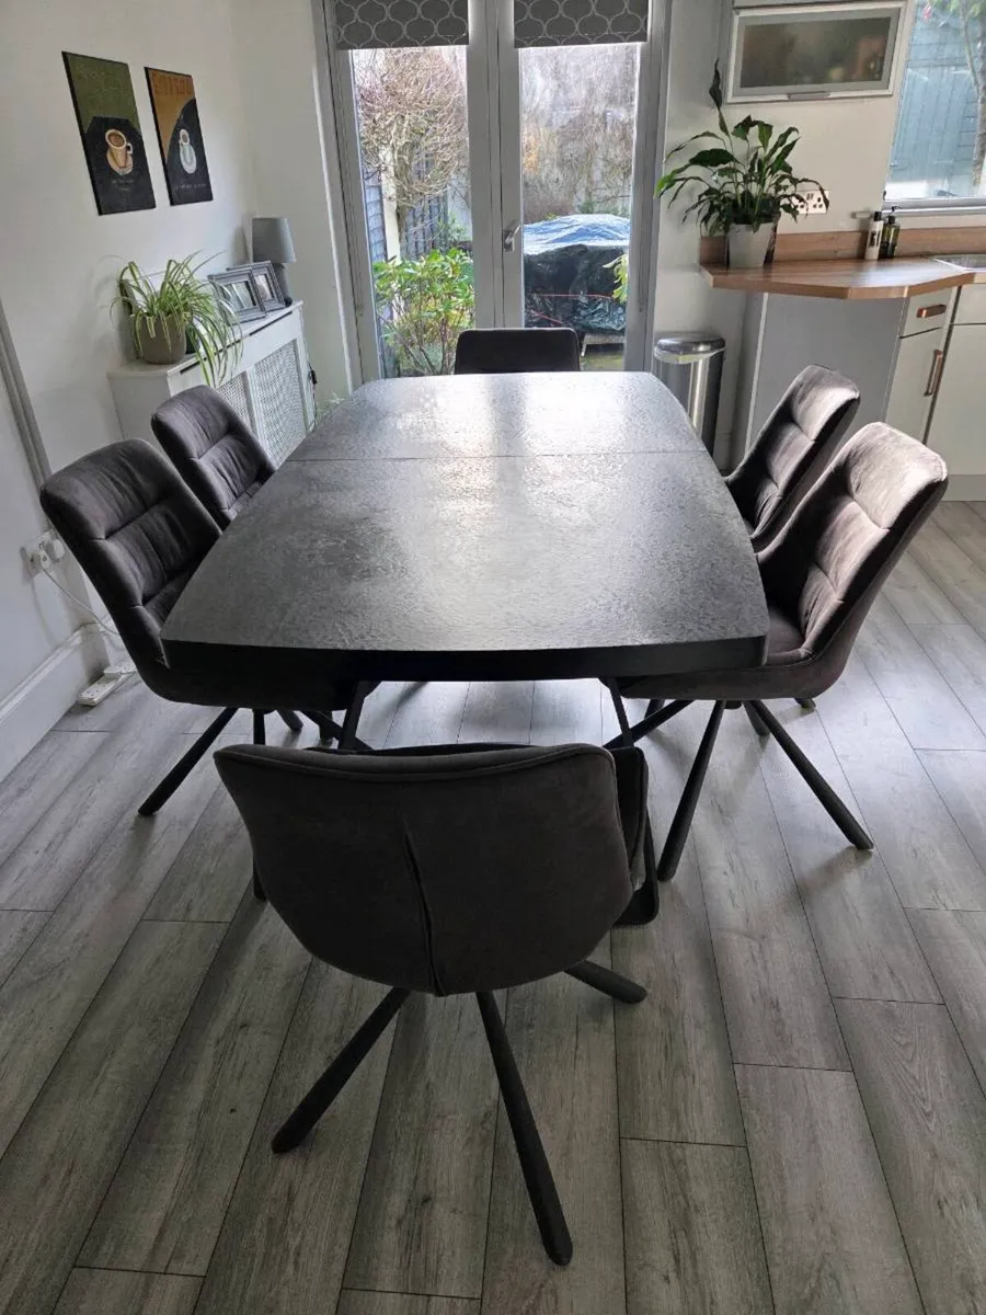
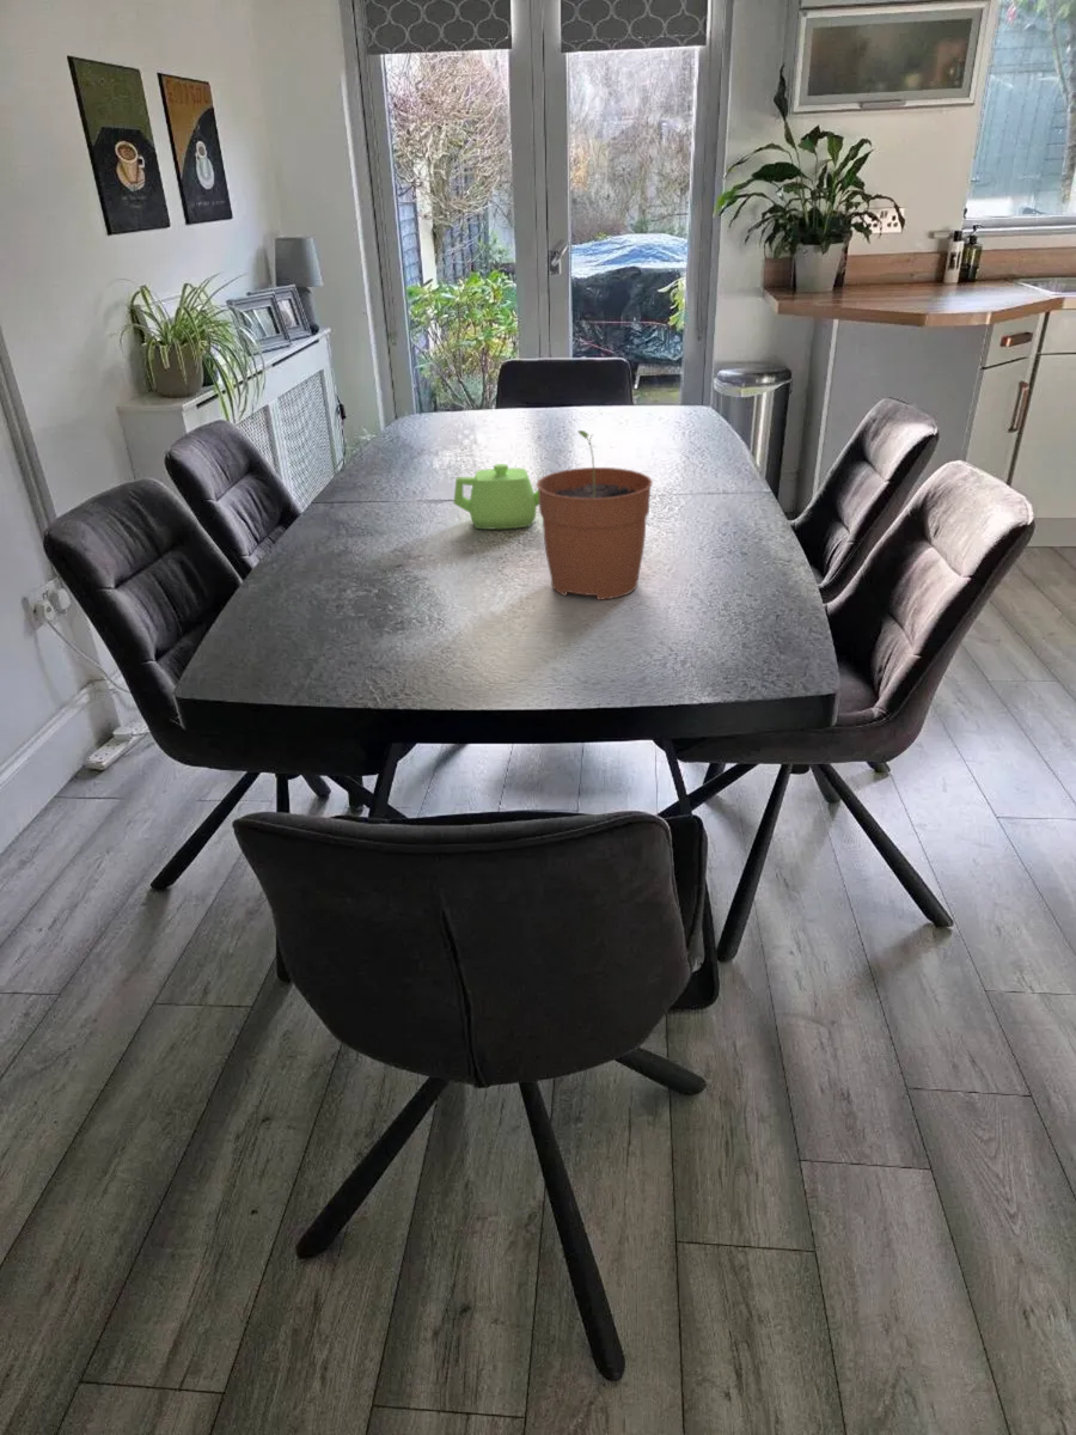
+ plant pot (594, 508)
+ teapot (506, 493)
